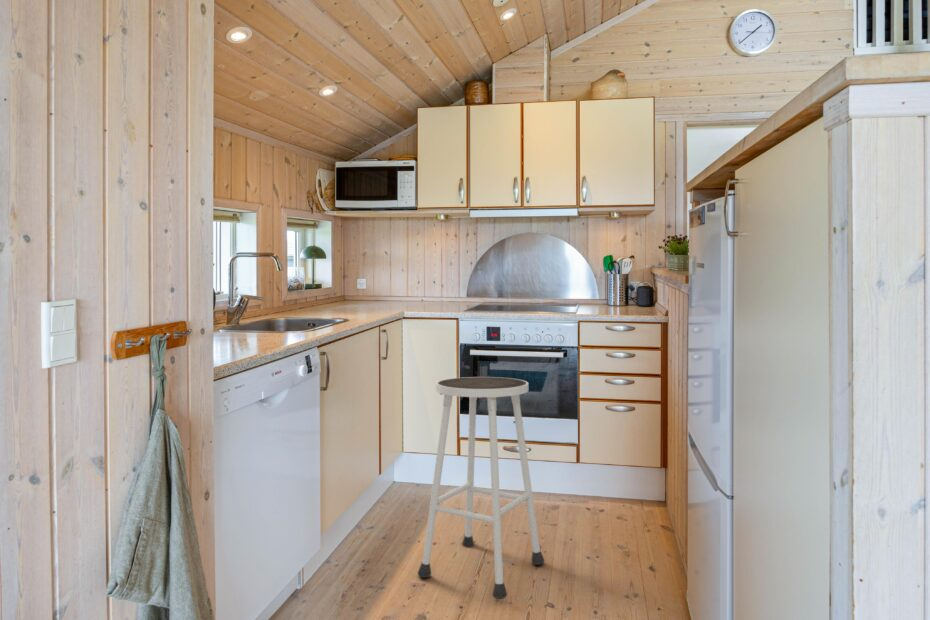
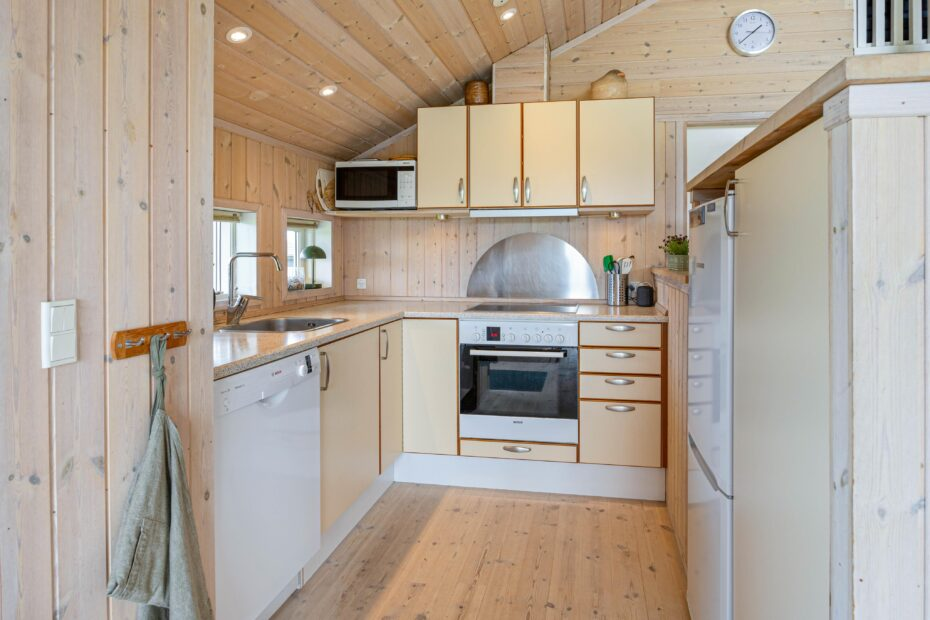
- stool (473, 476)
